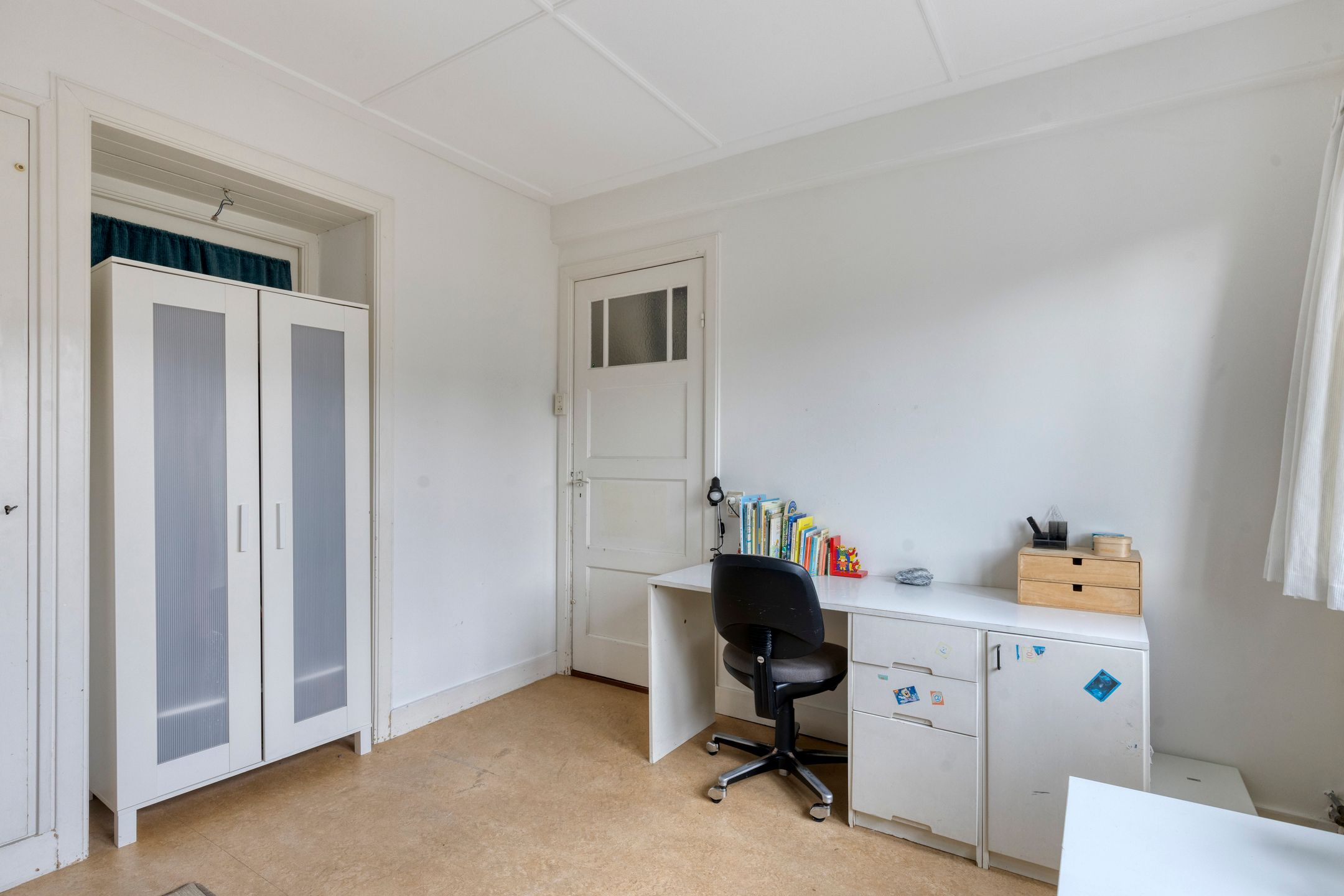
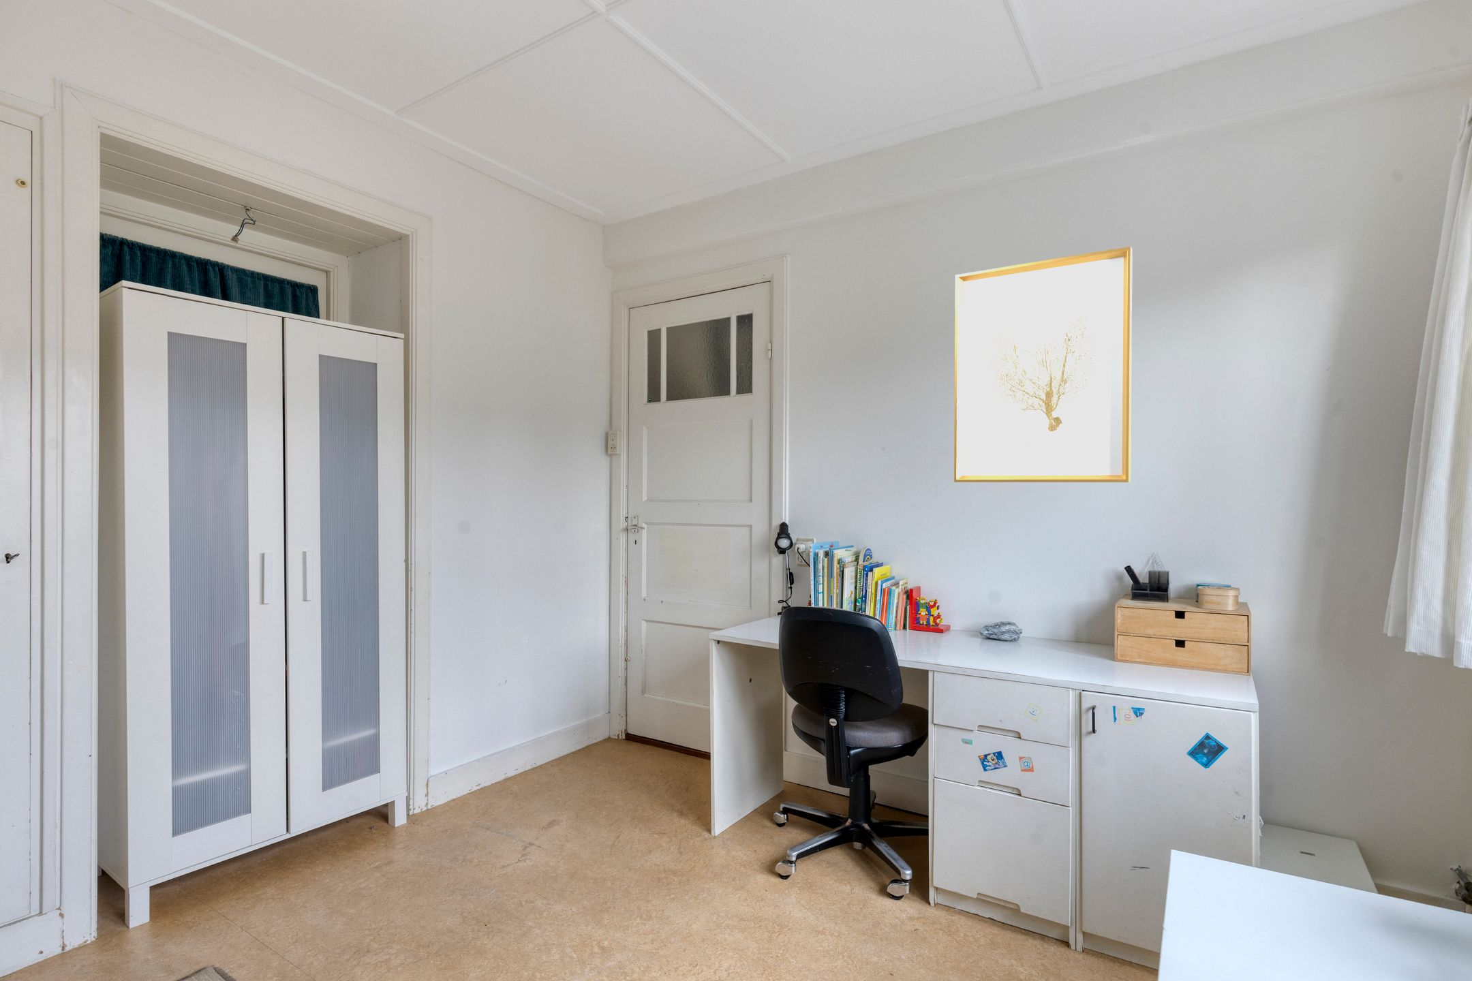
+ wall art (1038, 372)
